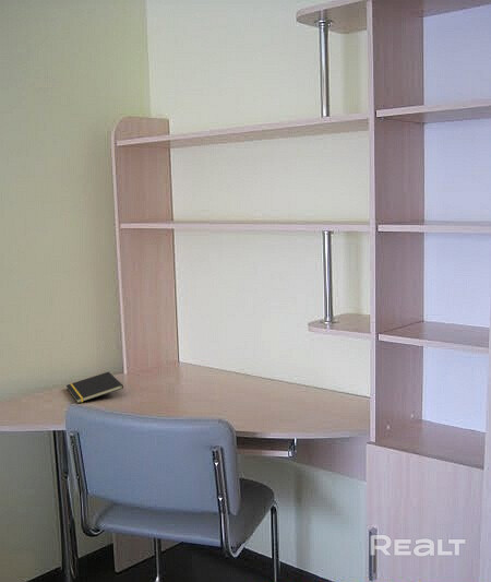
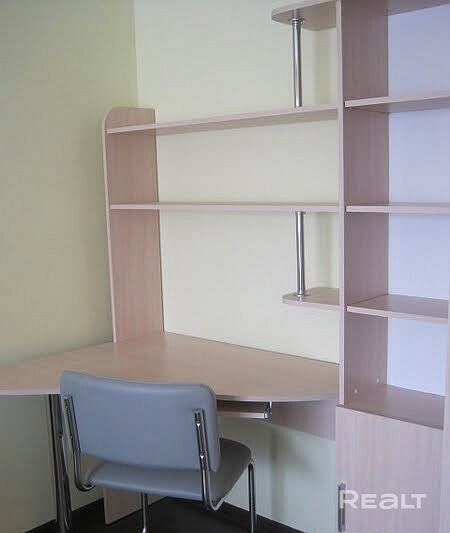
- notepad (94, 387)
